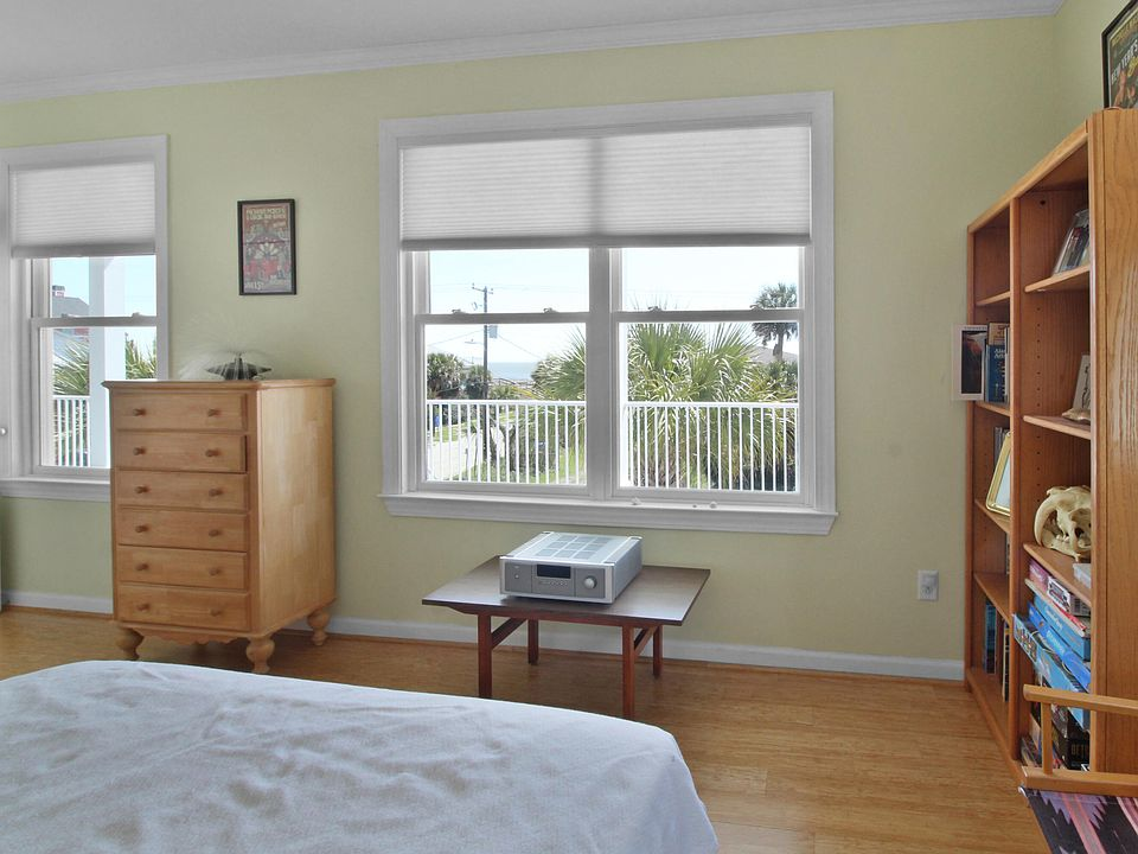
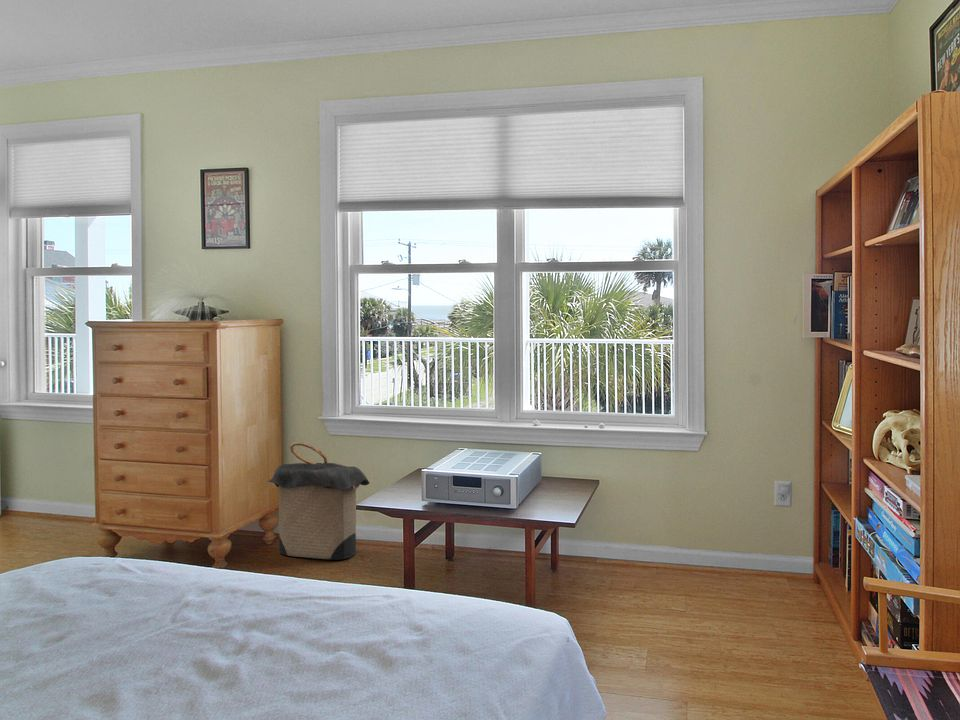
+ laundry hamper (320, 496)
